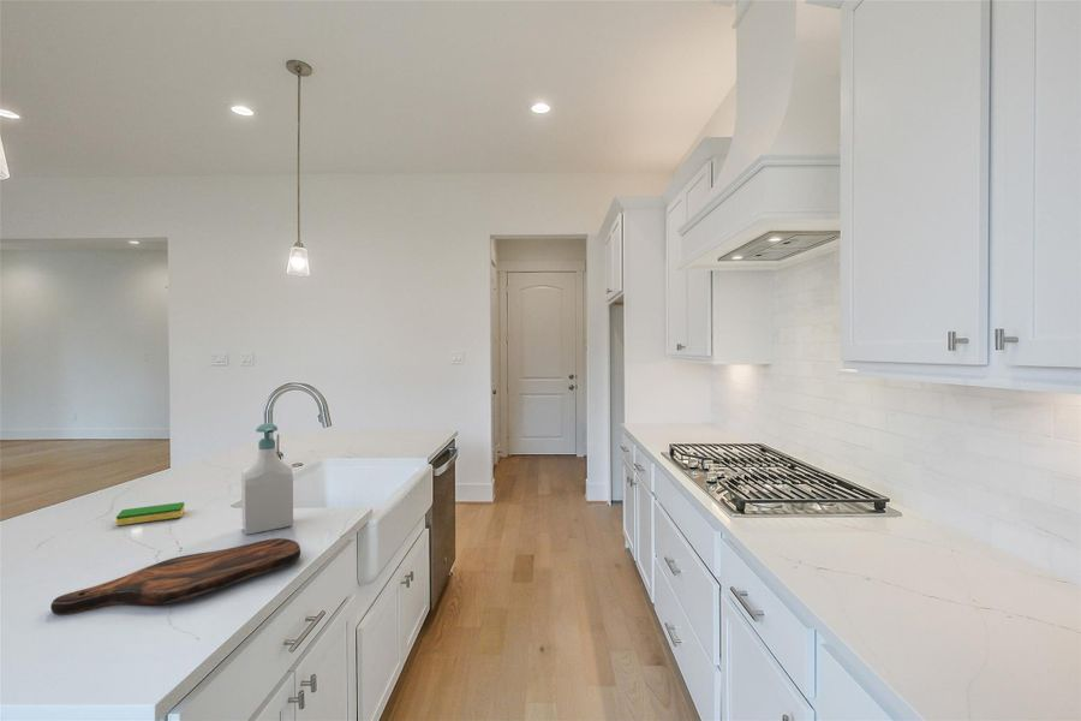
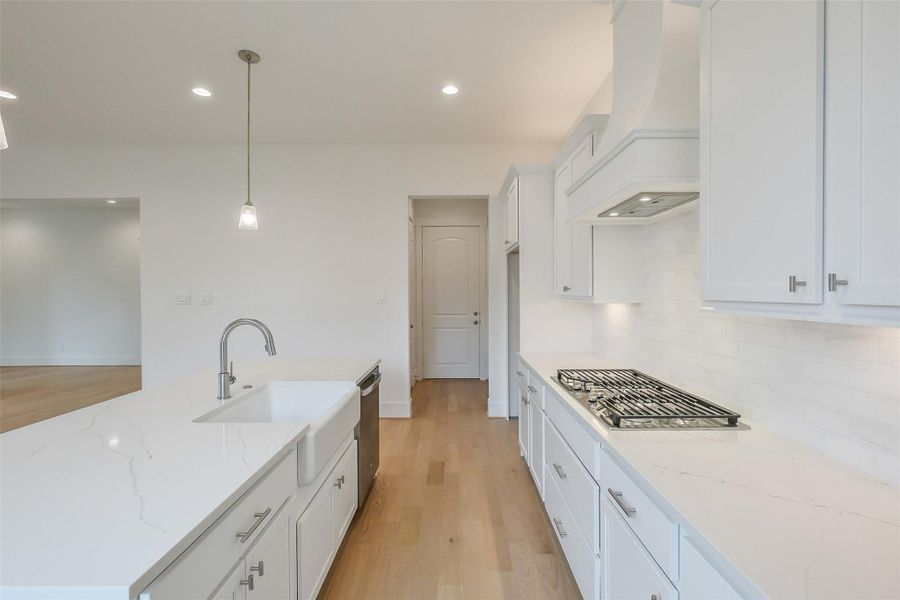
- cutting board (192, 574)
- dish sponge (151, 513)
- soap bottle (268, 475)
